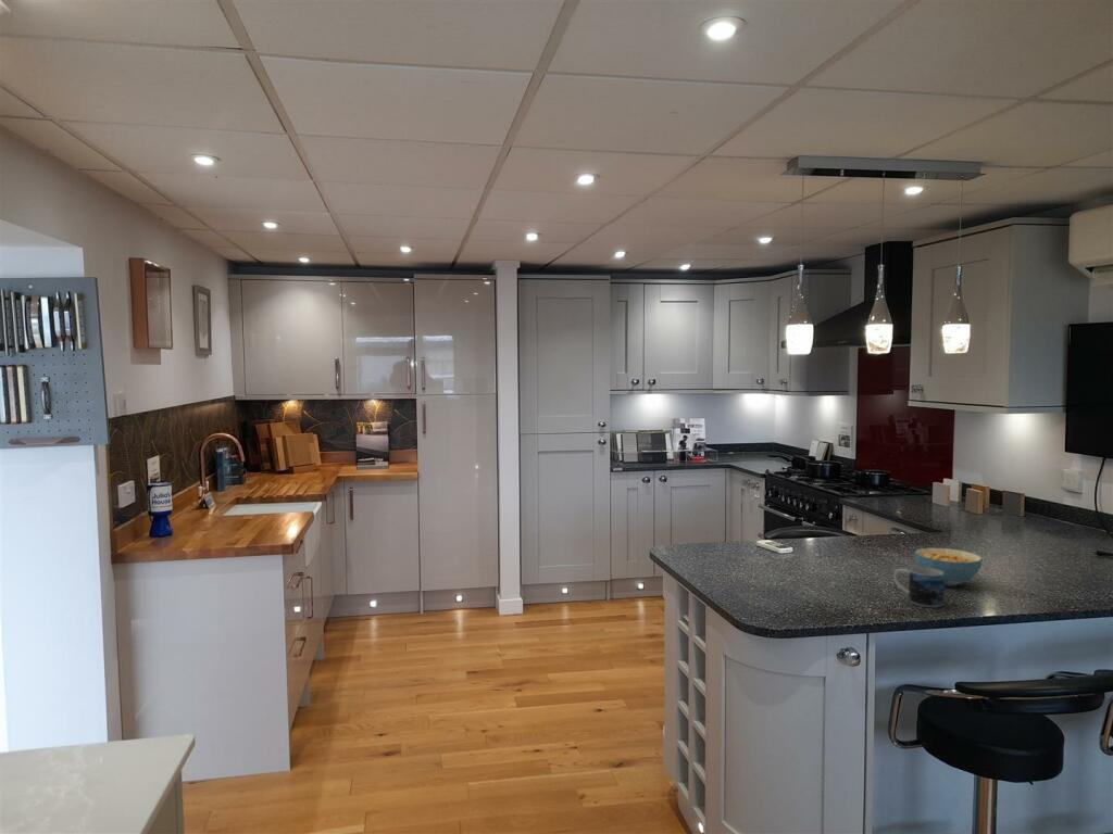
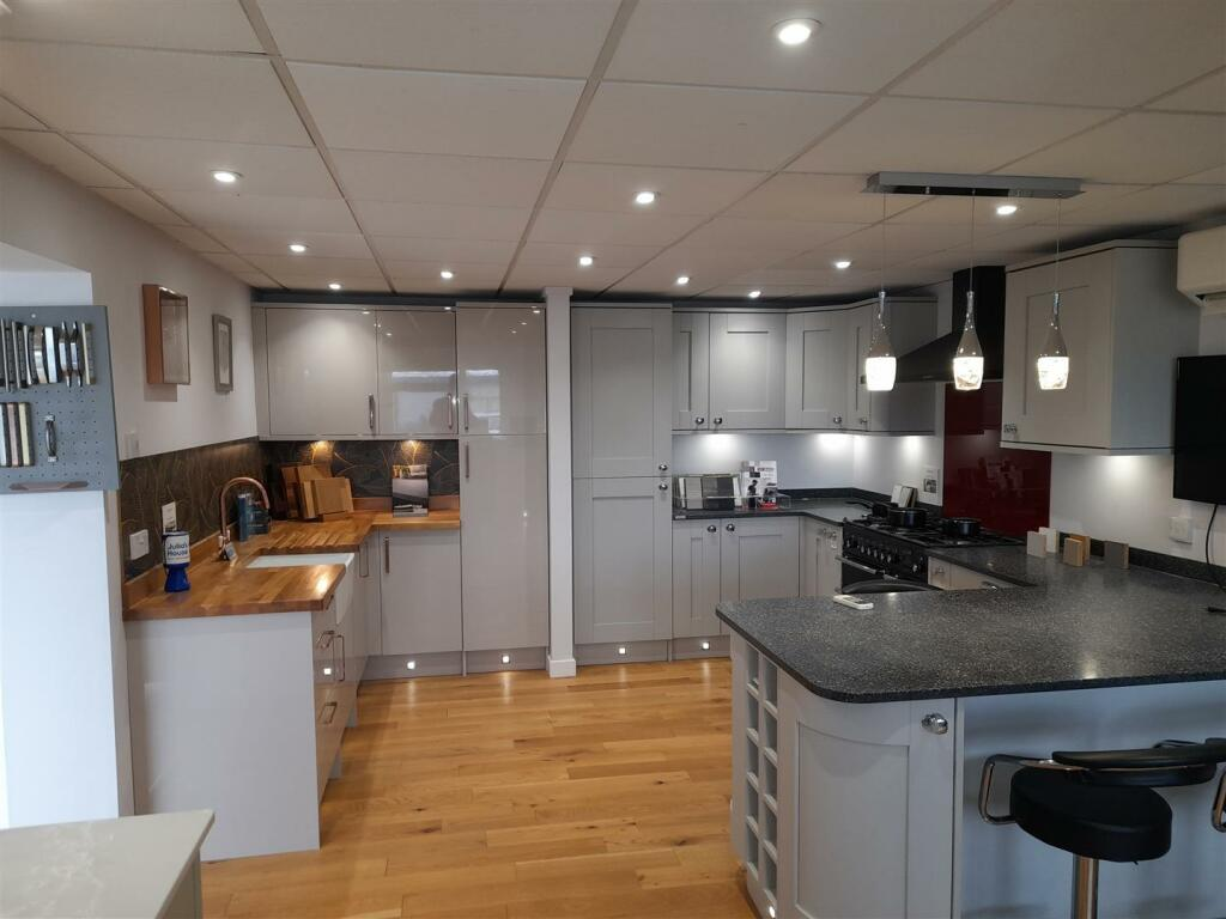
- mug (917, 585)
- cereal bowl (947, 569)
